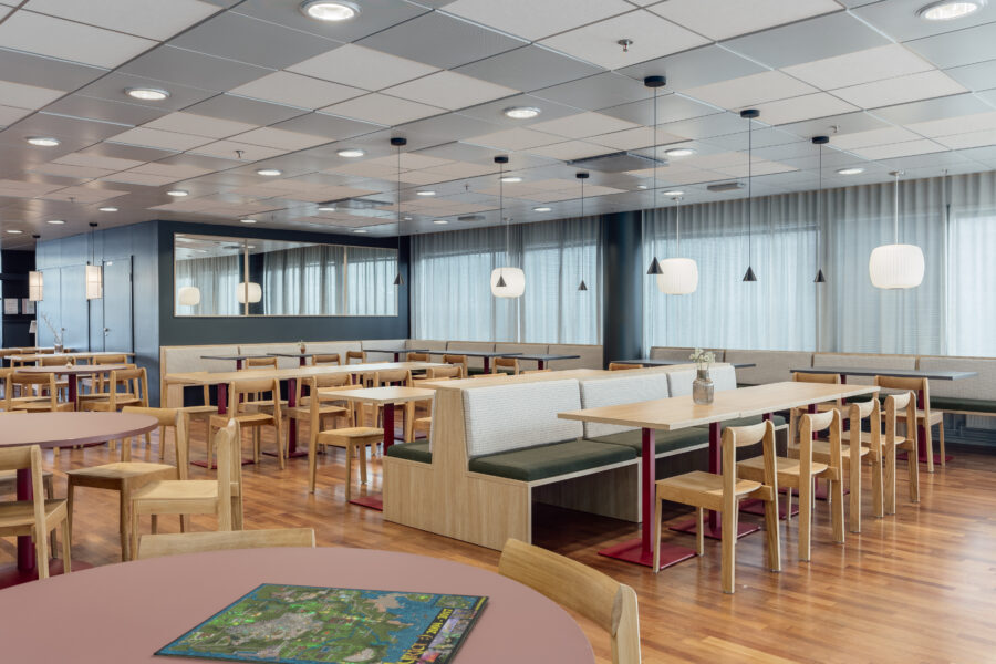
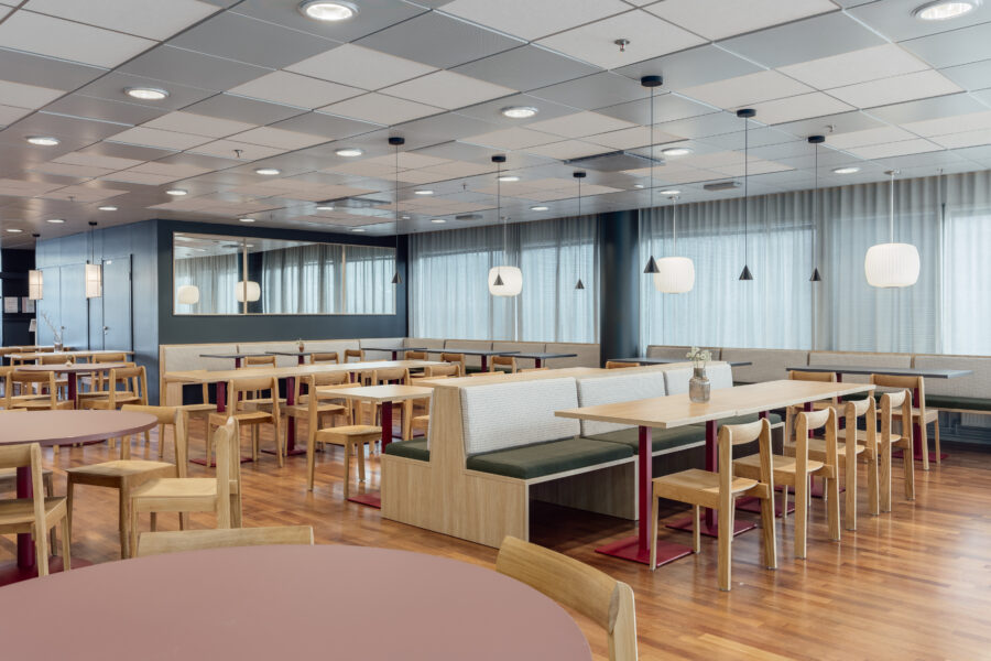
- board game (336, 623)
